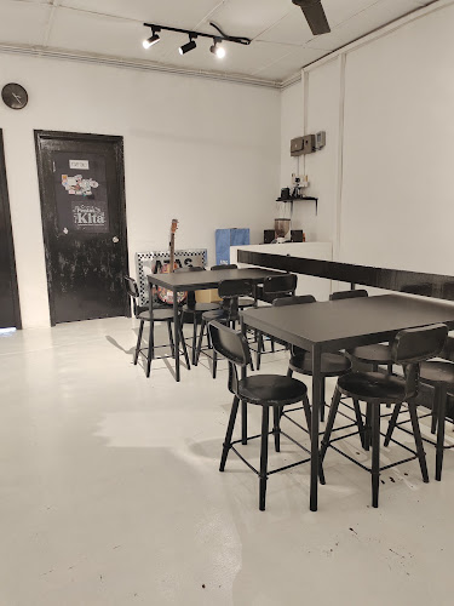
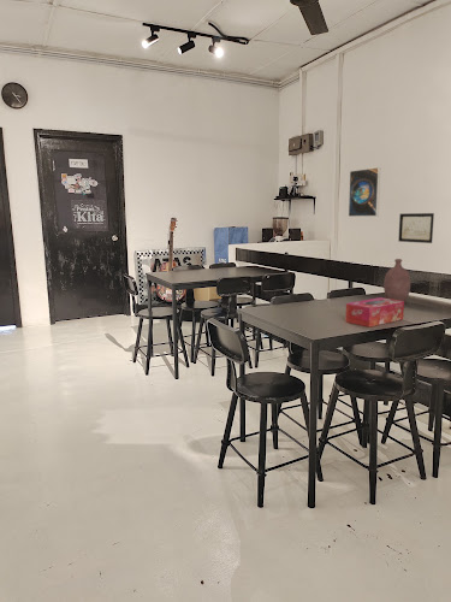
+ tissue box (374, 311)
+ wall art (415, 228)
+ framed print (363, 193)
+ bottle (397, 281)
